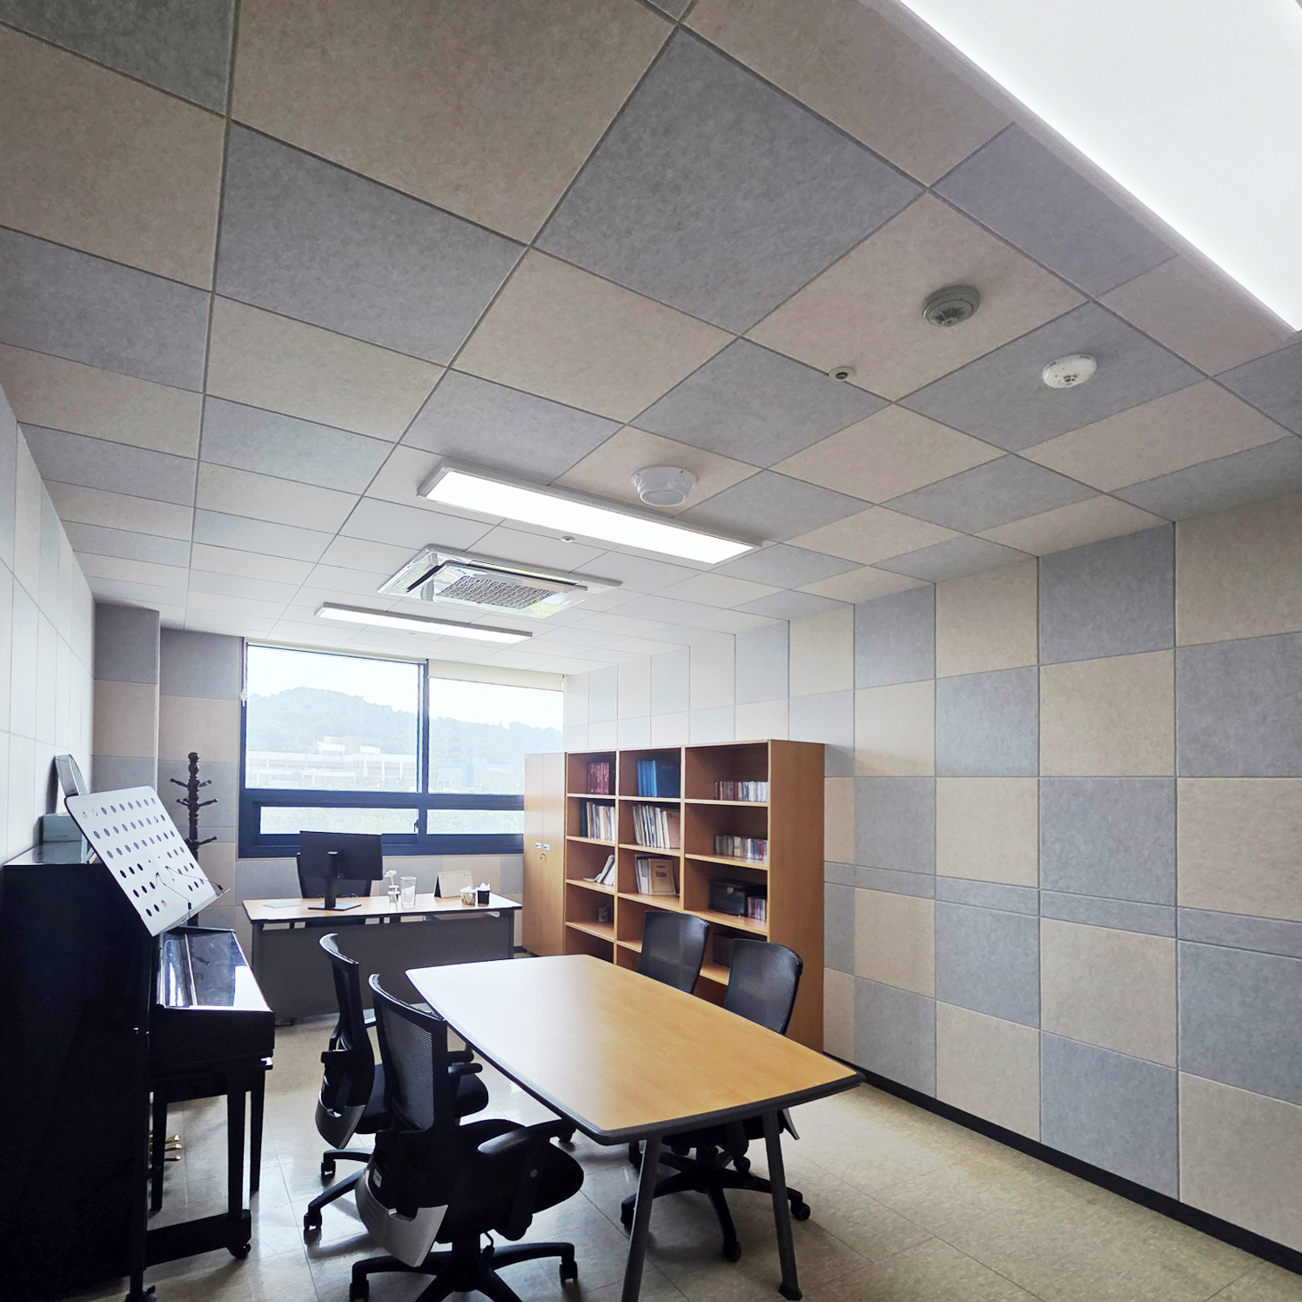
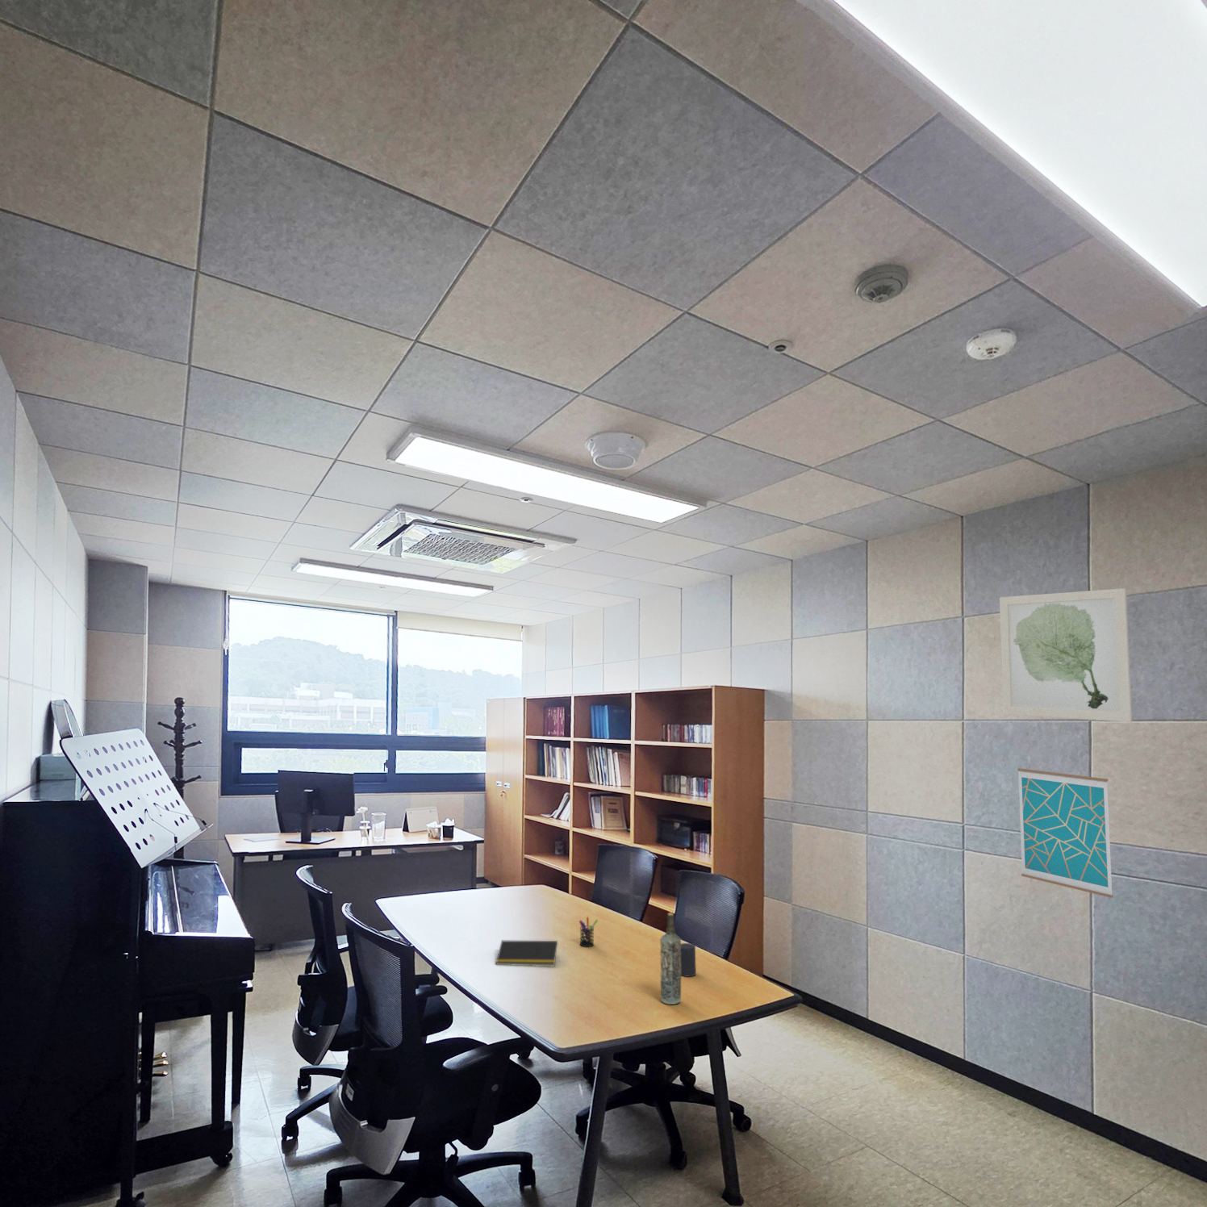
+ cup (686, 959)
+ wall art (1062, 829)
+ notepad (527, 953)
+ bottle (671, 957)
+ wall art (1061, 655)
+ pen holder (588, 930)
